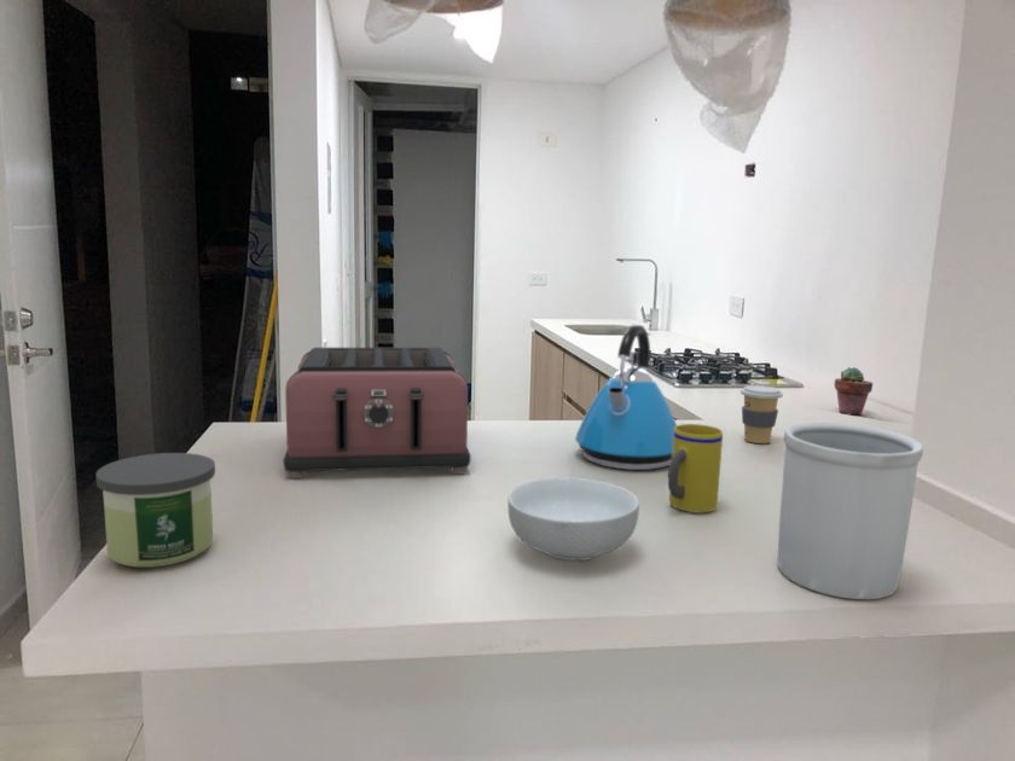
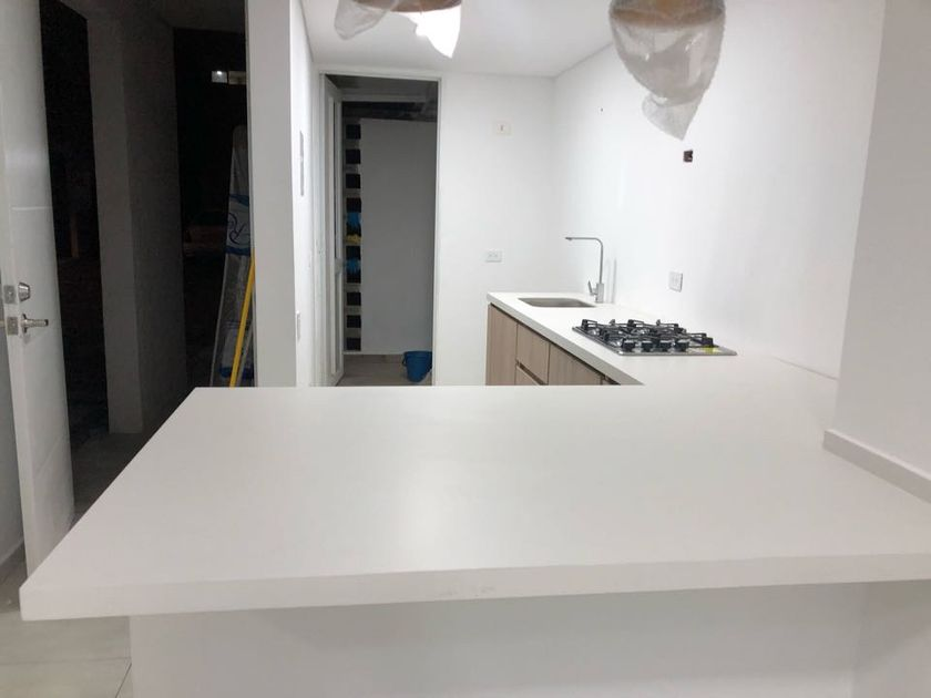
- kettle (632, 390)
- utensil holder (843, 506)
- toaster (378, 406)
- candle (160, 509)
- mug (689, 469)
- potted succulent (852, 389)
- coffee cup (759, 414)
- cereal bowl (572, 522)
